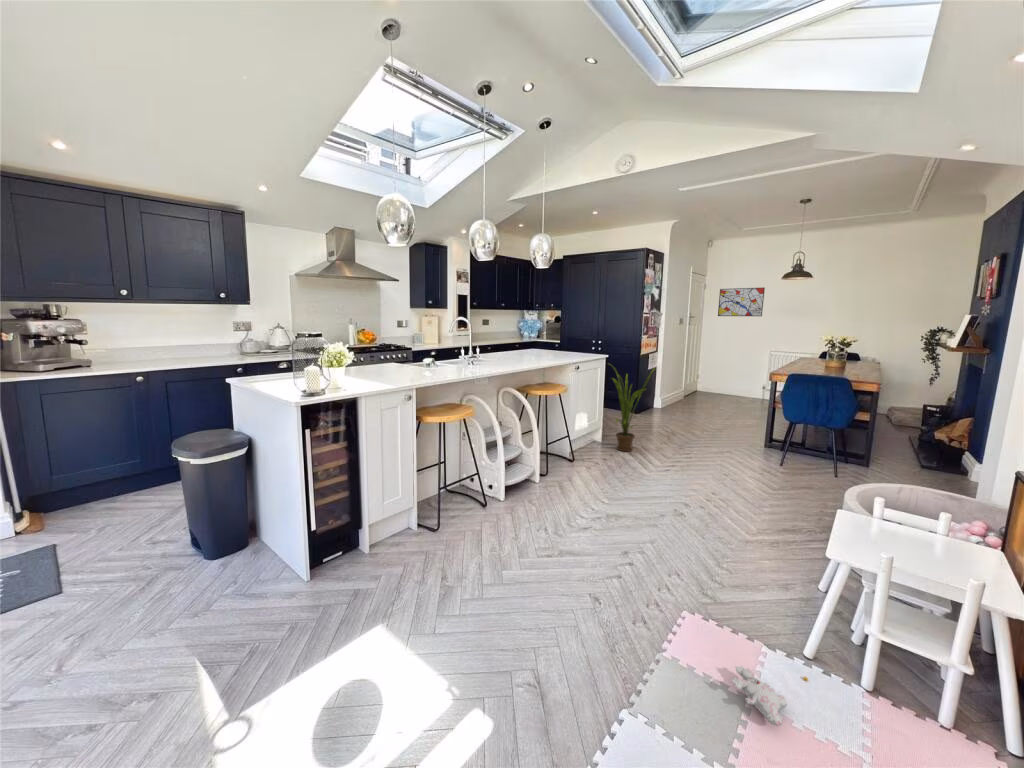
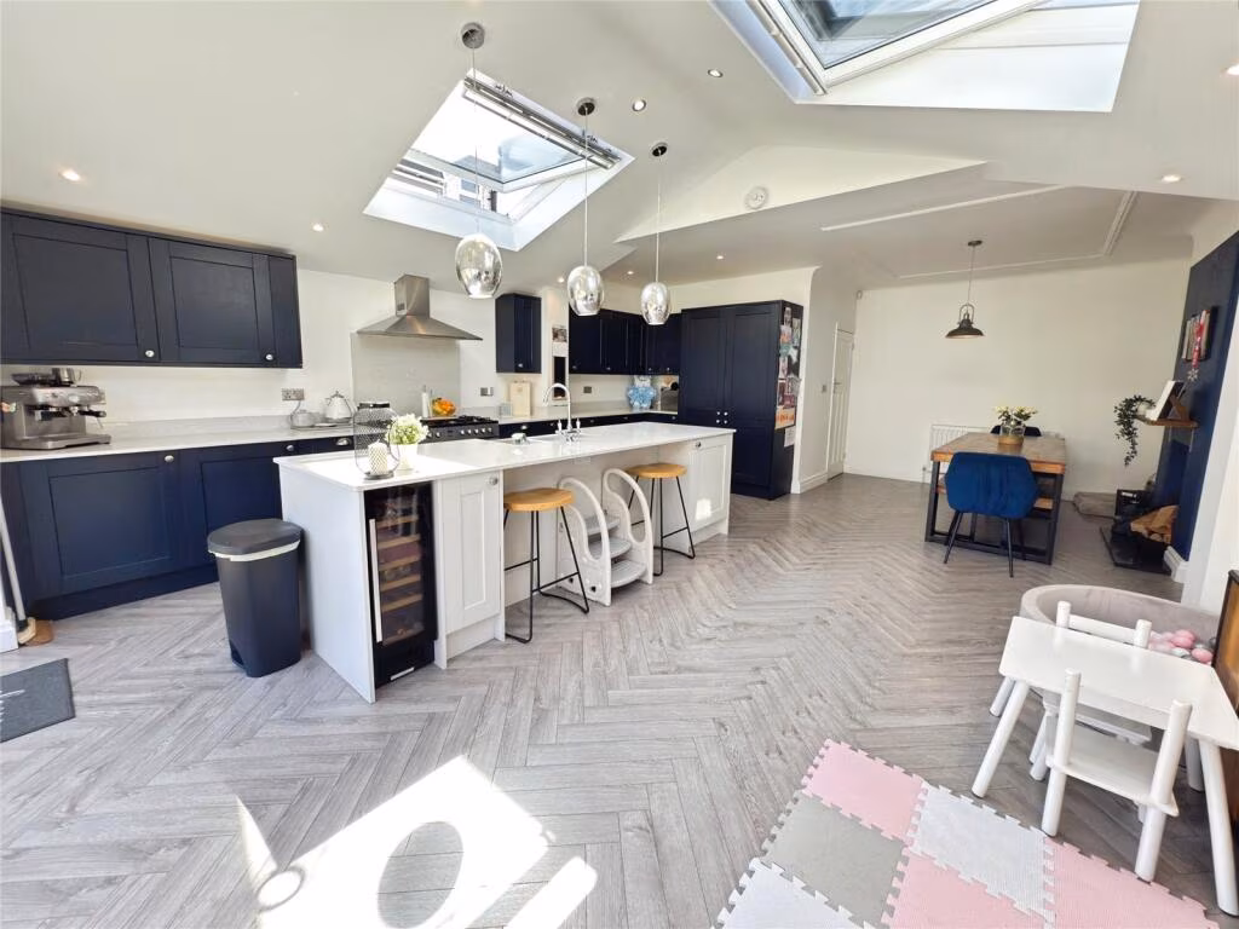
- wall art (740, 302)
- plush toy (766, 683)
- house plant (622, 407)
